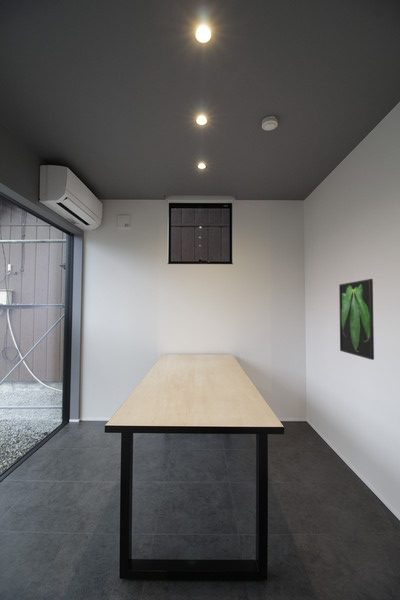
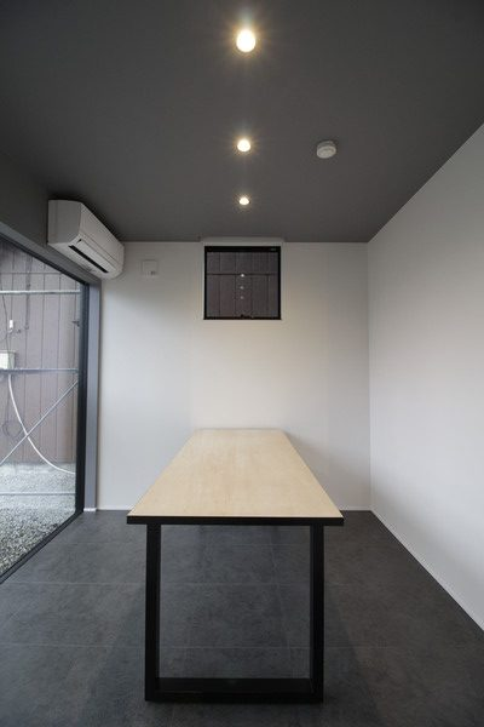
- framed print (354, 318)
